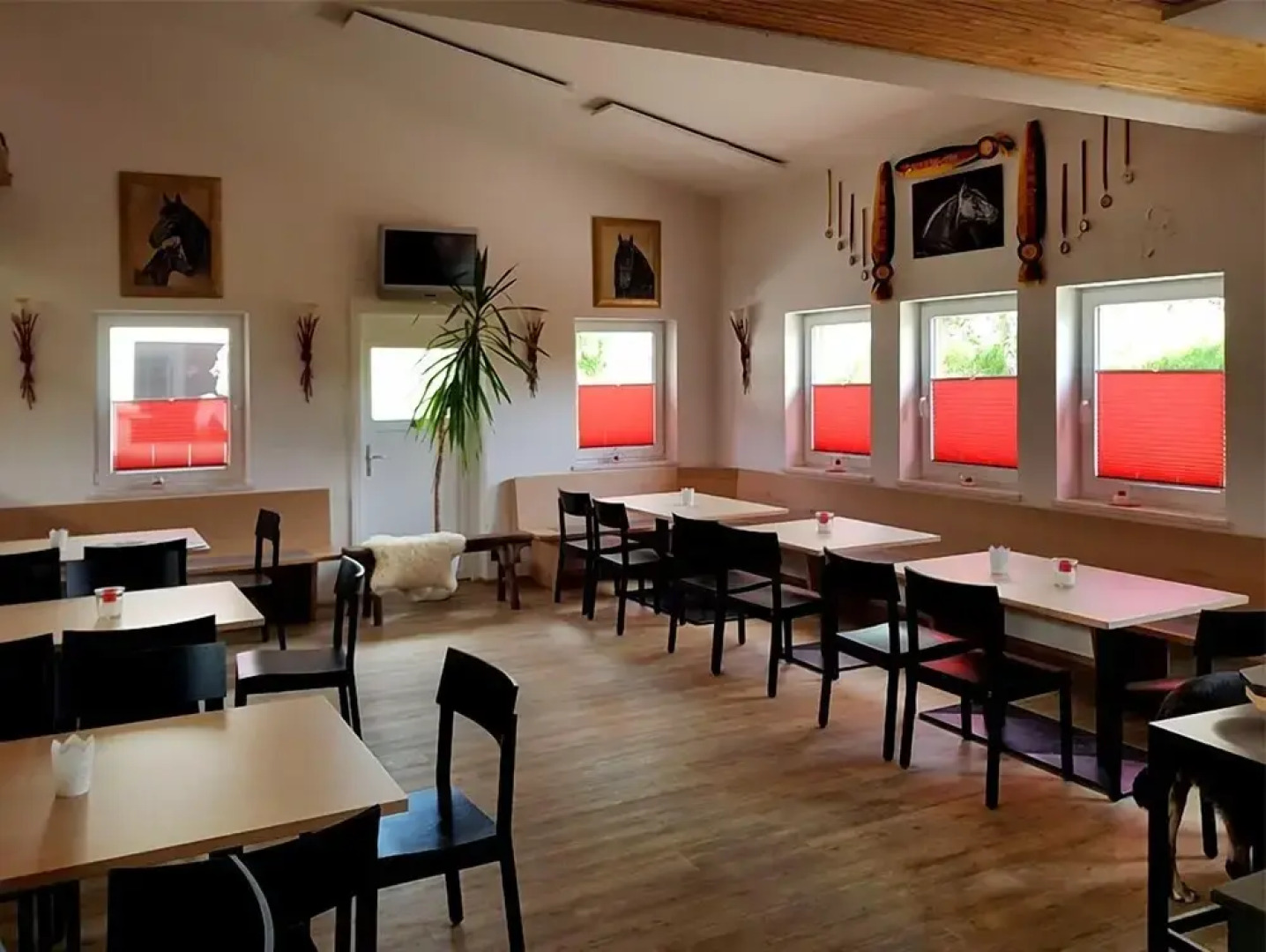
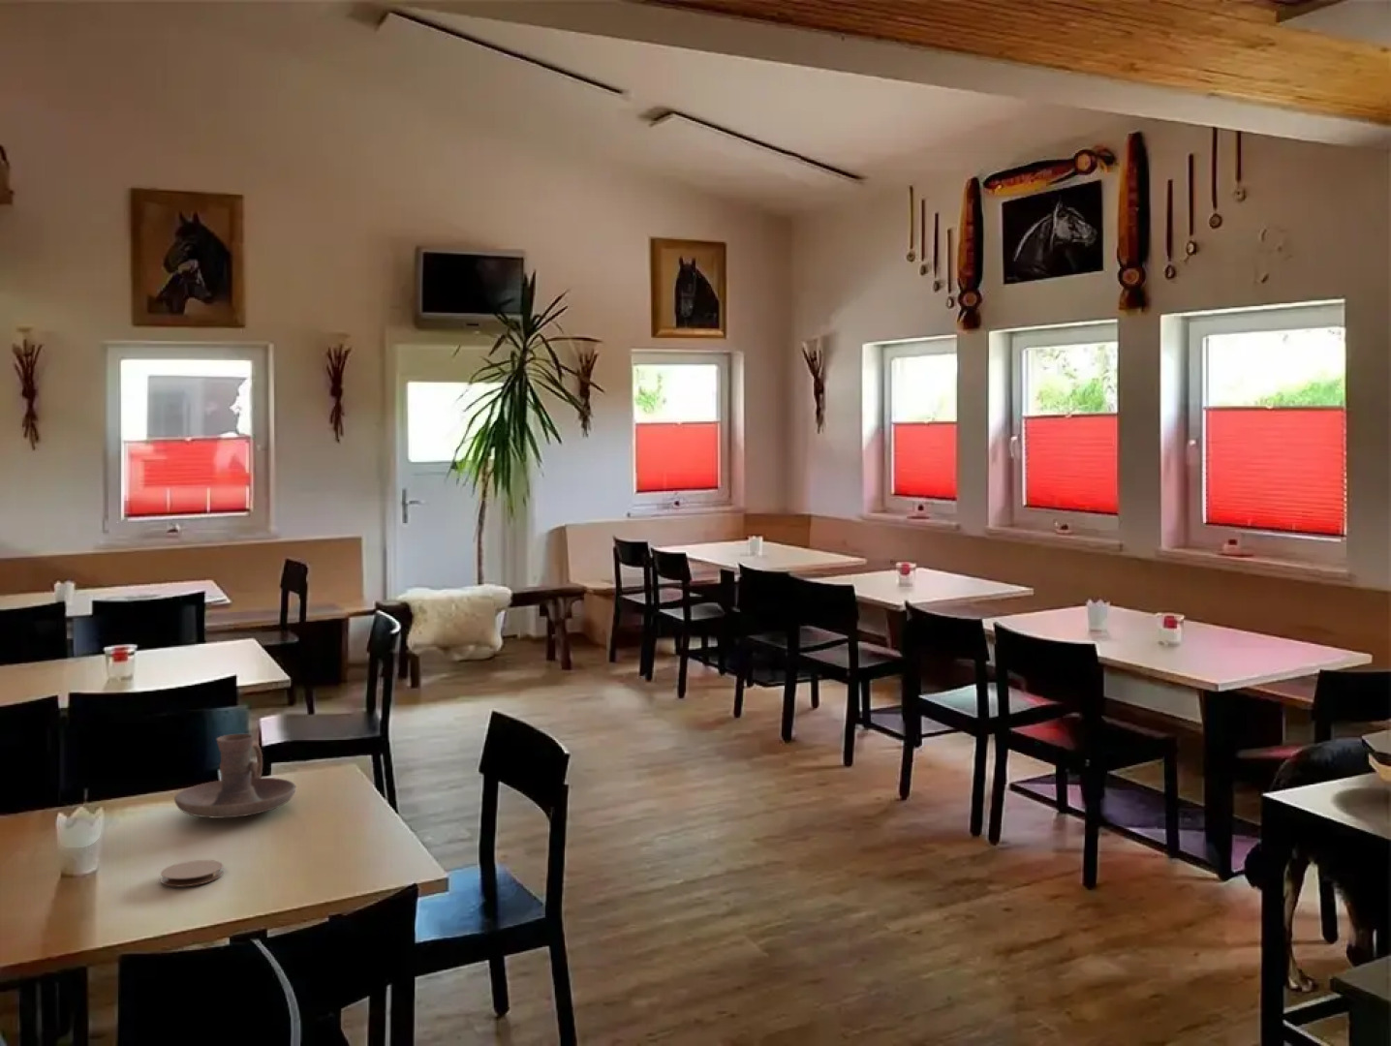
+ coaster (192, 872)
+ candle holder (240, 771)
